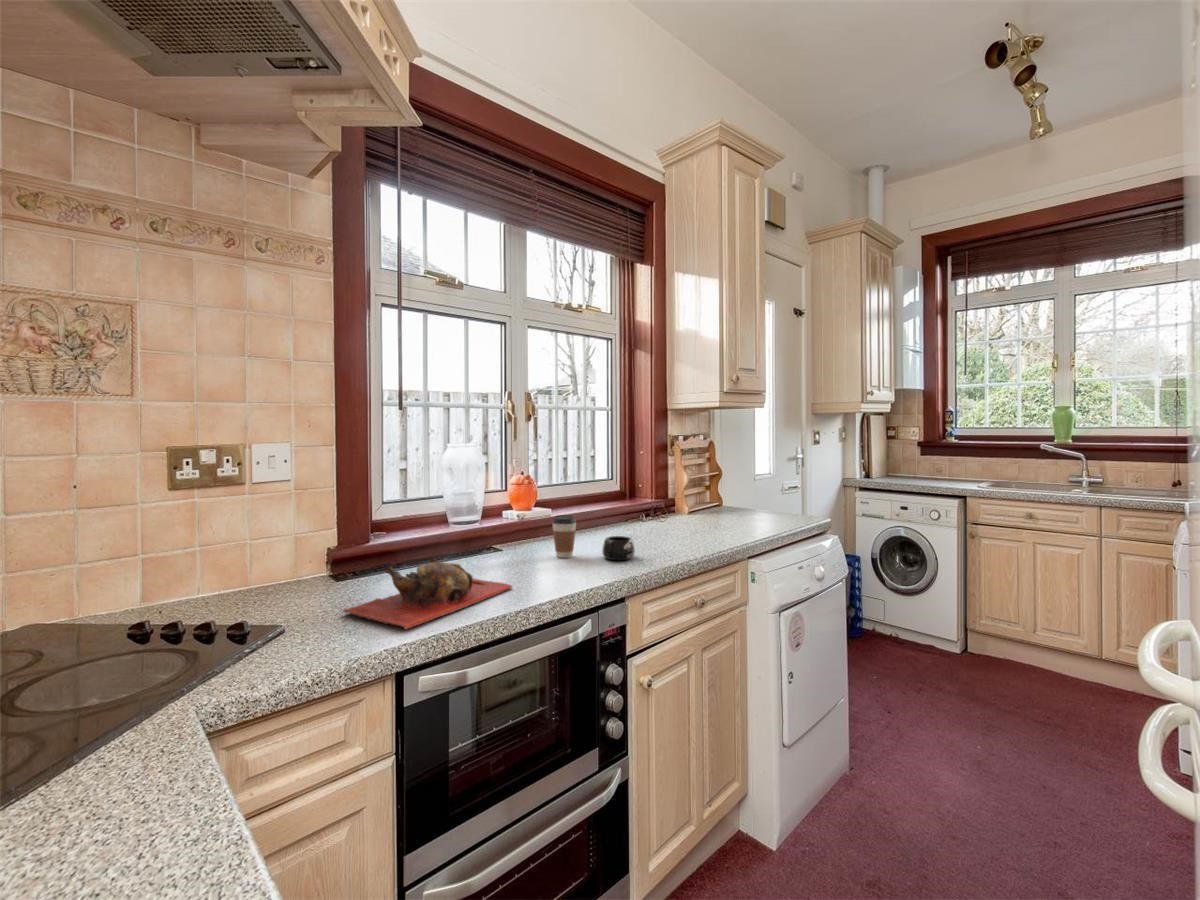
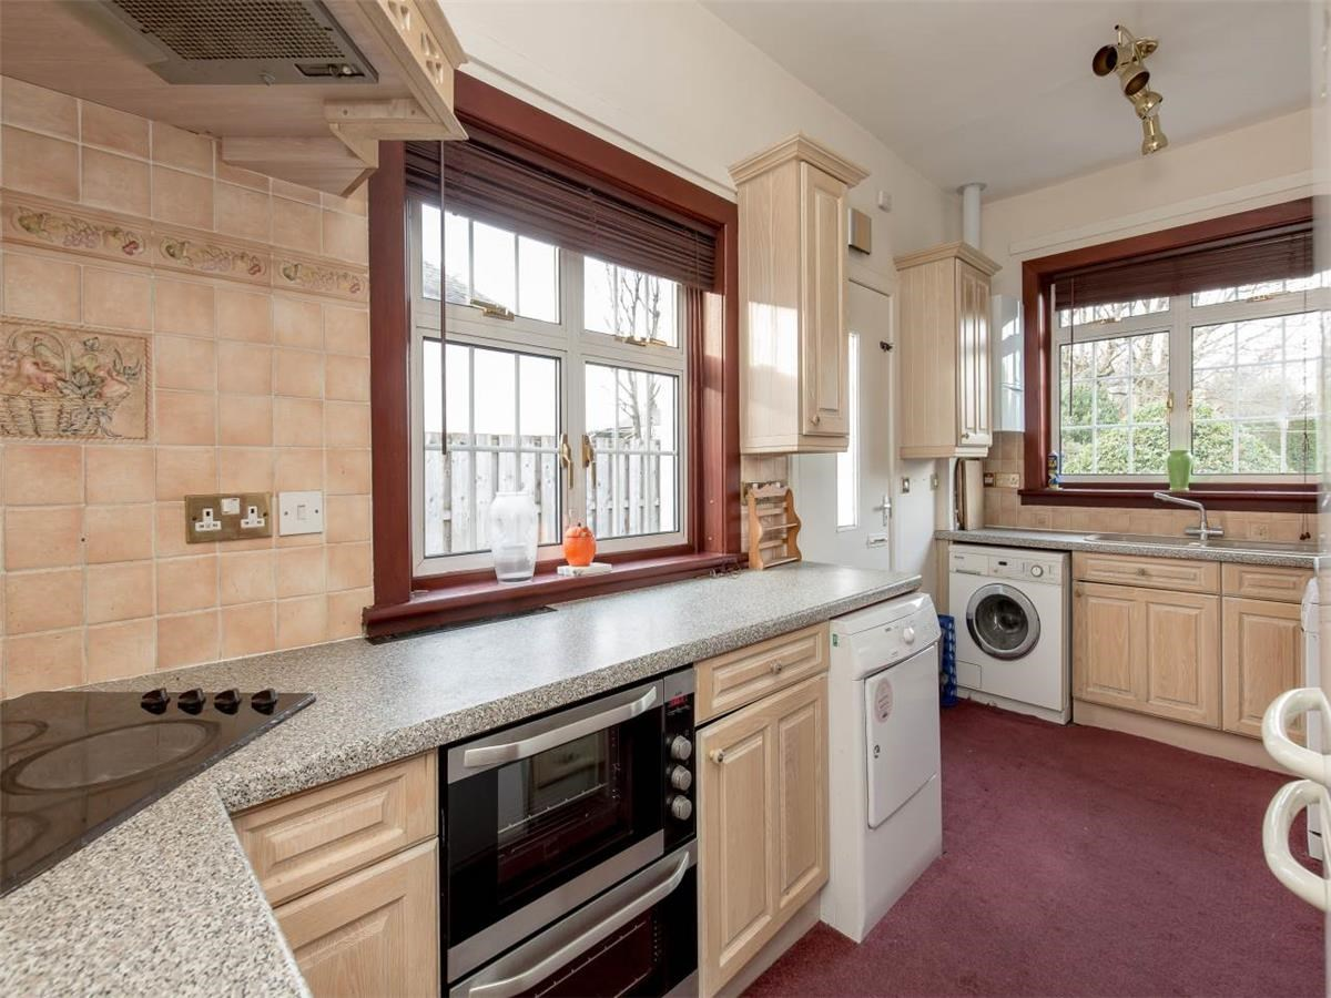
- mug (616, 548)
- cutting board (433, 582)
- coffee cup (564, 536)
